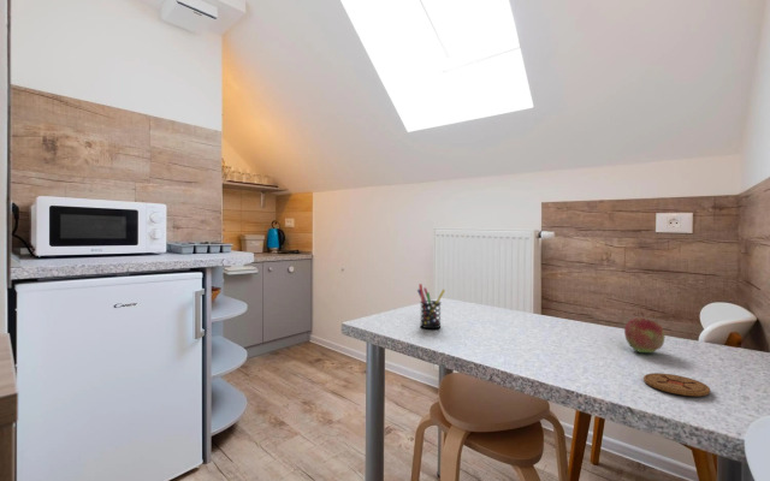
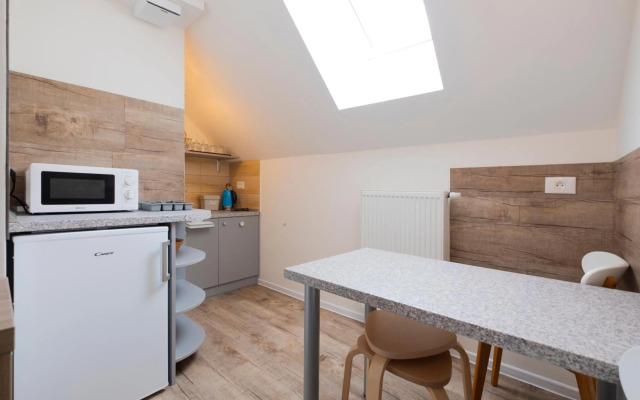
- coaster (675, 384)
- fruit (644, 334)
- pen holder (428, 305)
